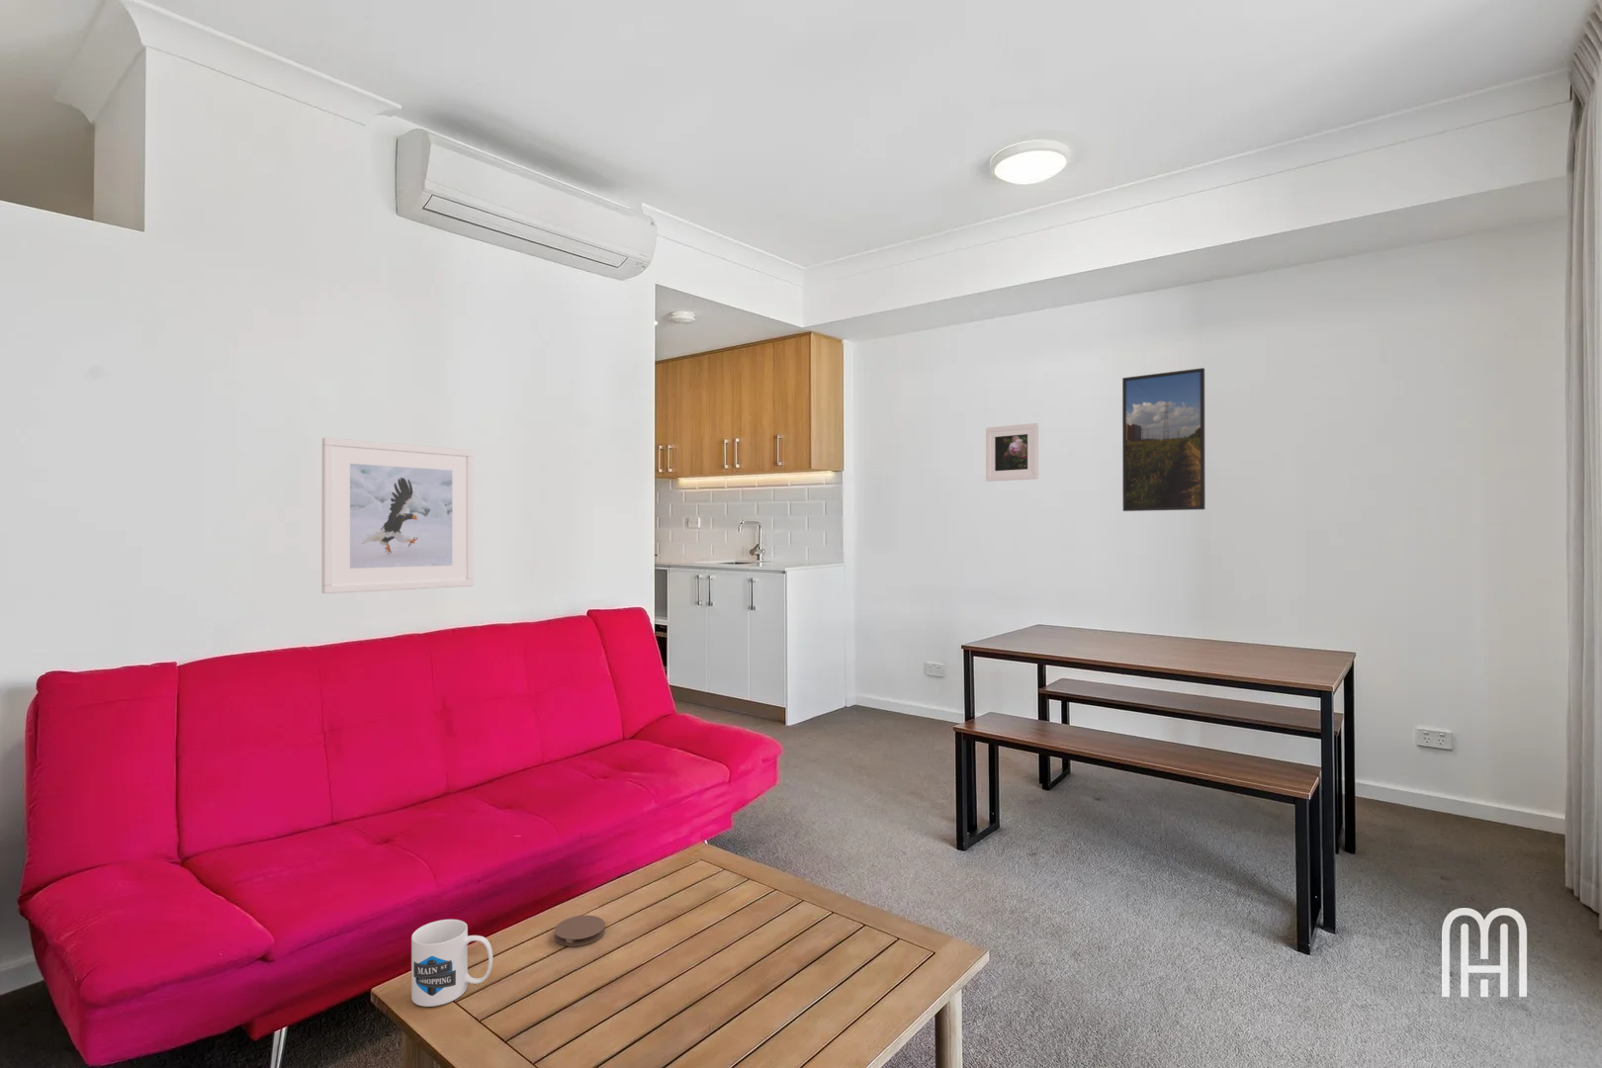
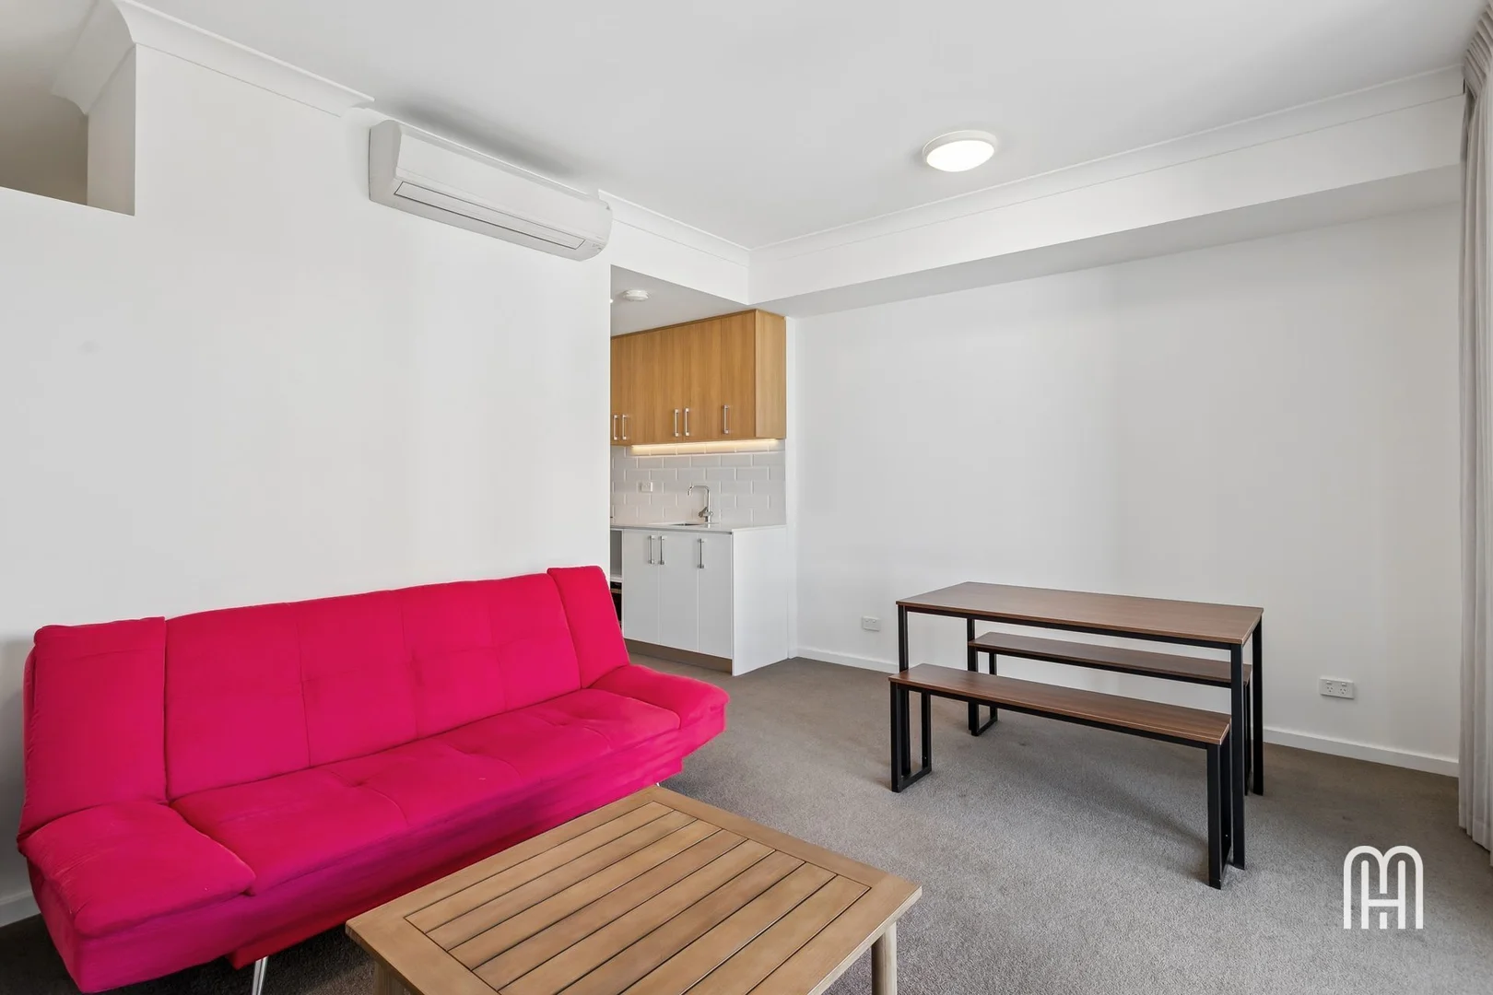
- mug (448, 961)
- coaster (579, 930)
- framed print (1011, 452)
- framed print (1162, 441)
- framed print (403, 516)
